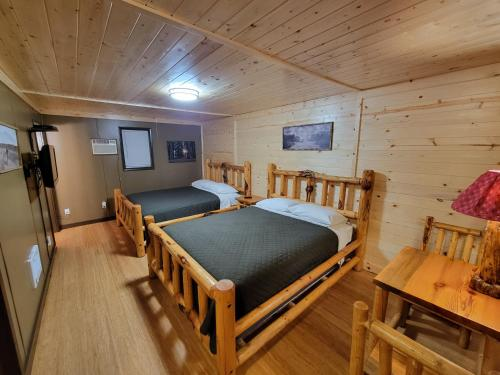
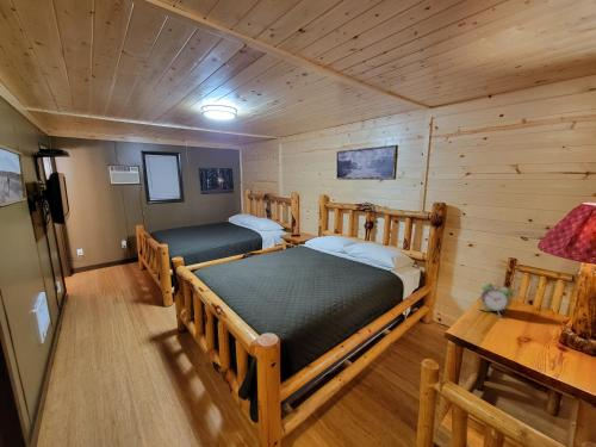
+ alarm clock (495, 297)
